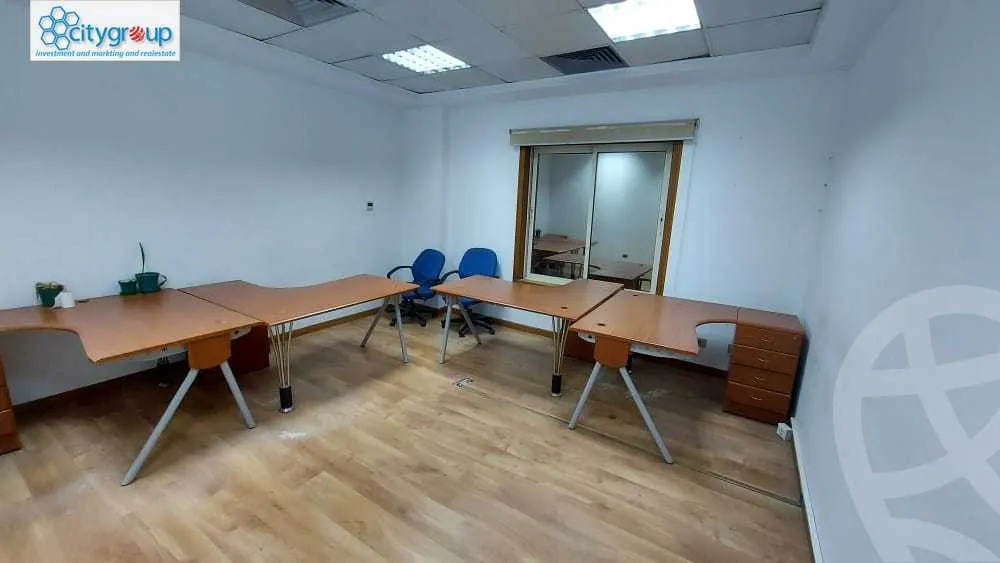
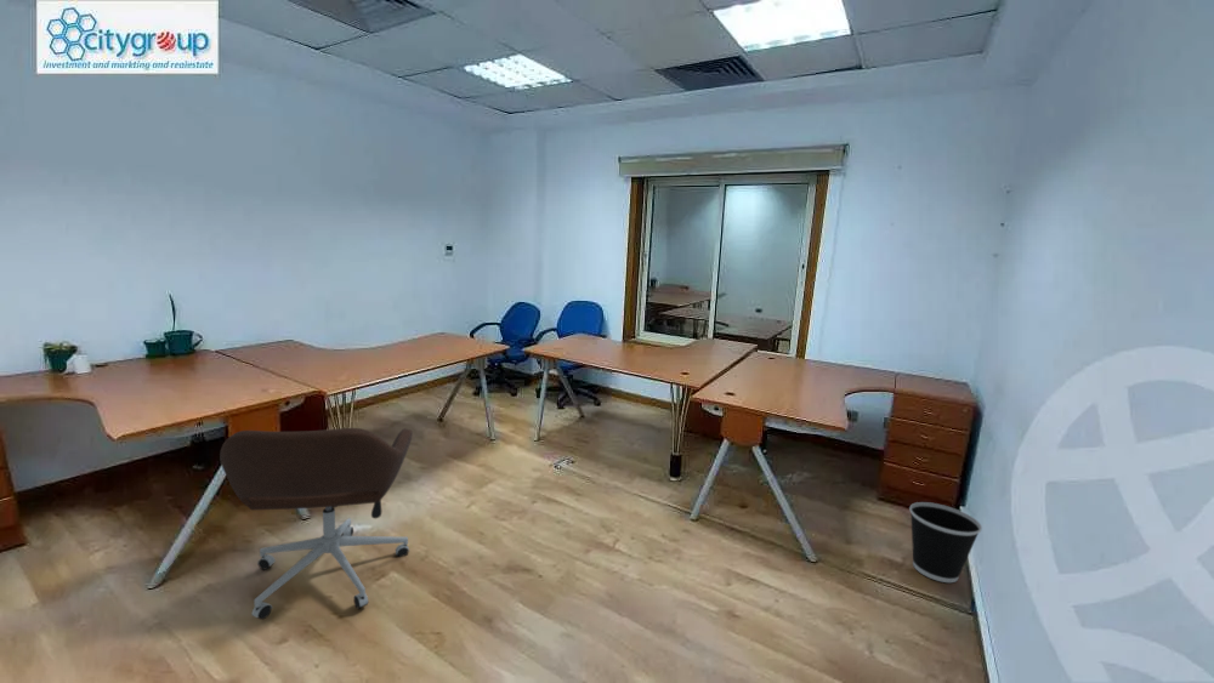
+ office chair (328, 491)
+ wastebasket (940, 543)
